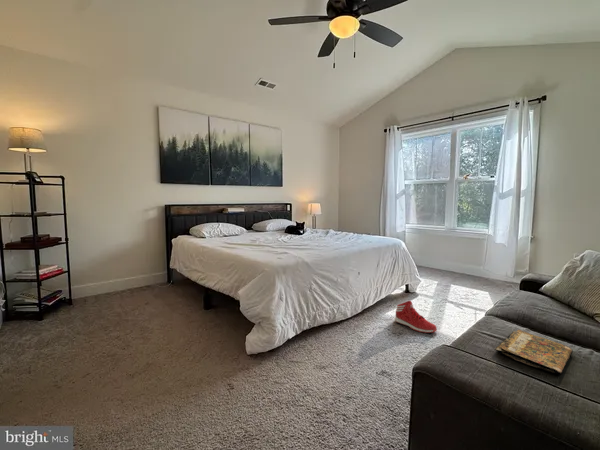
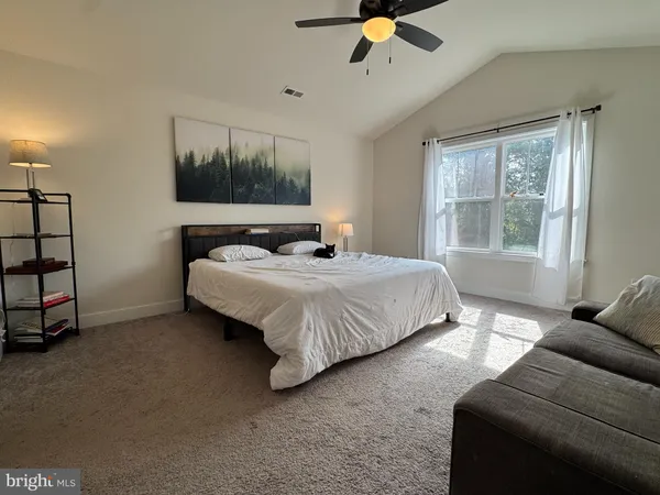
- book (533, 349)
- sneaker (415, 315)
